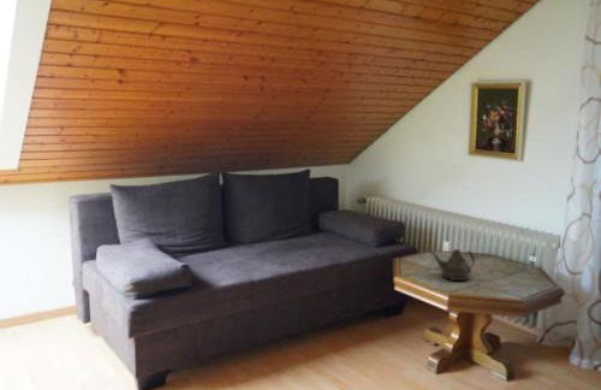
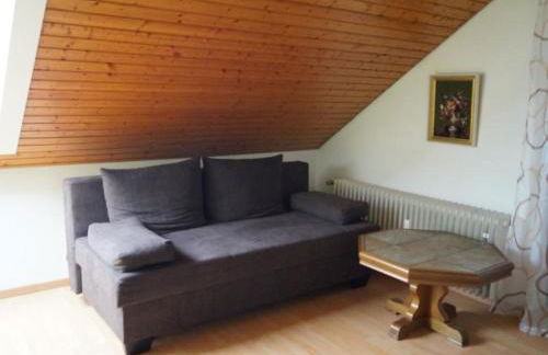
- teapot (450, 262)
